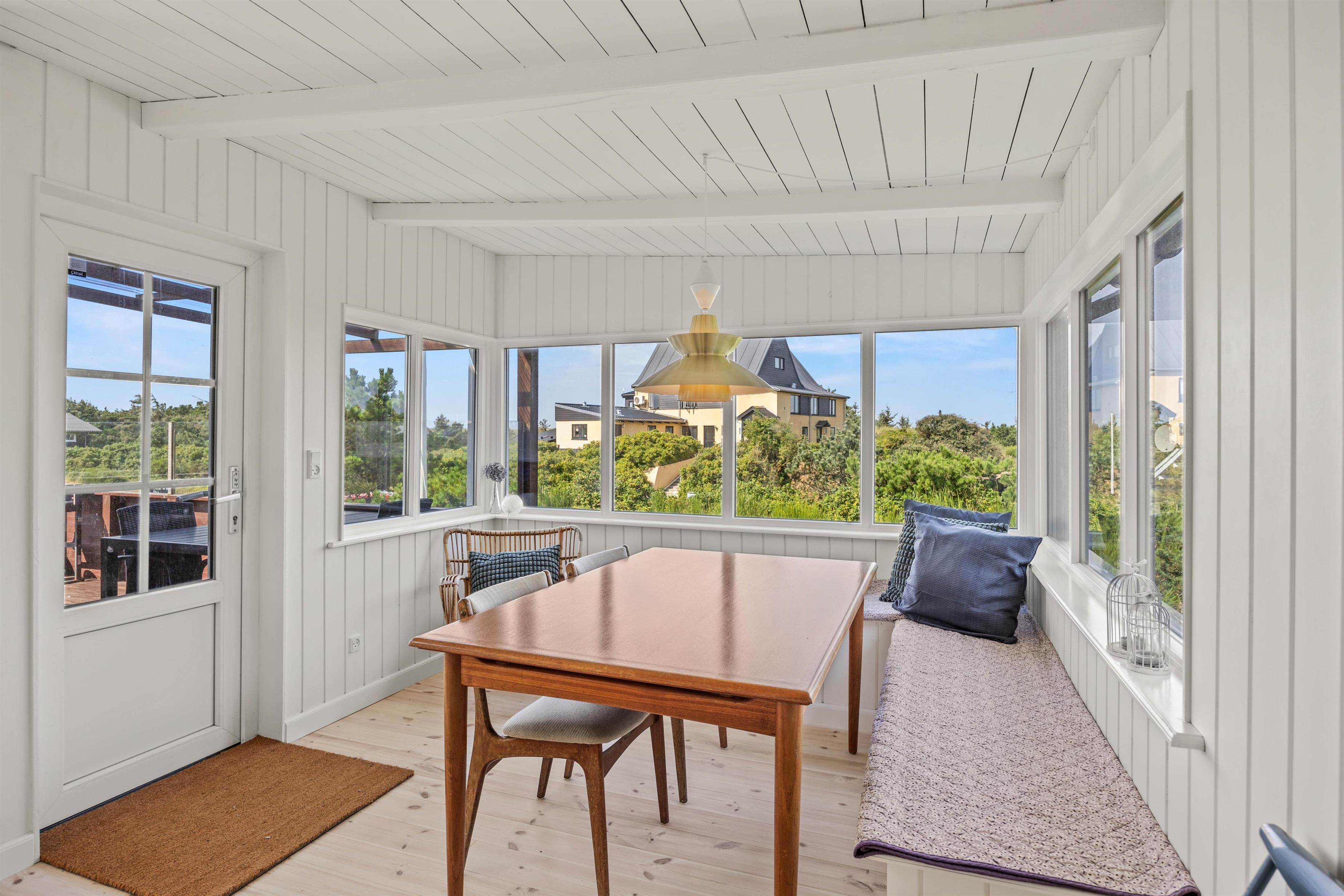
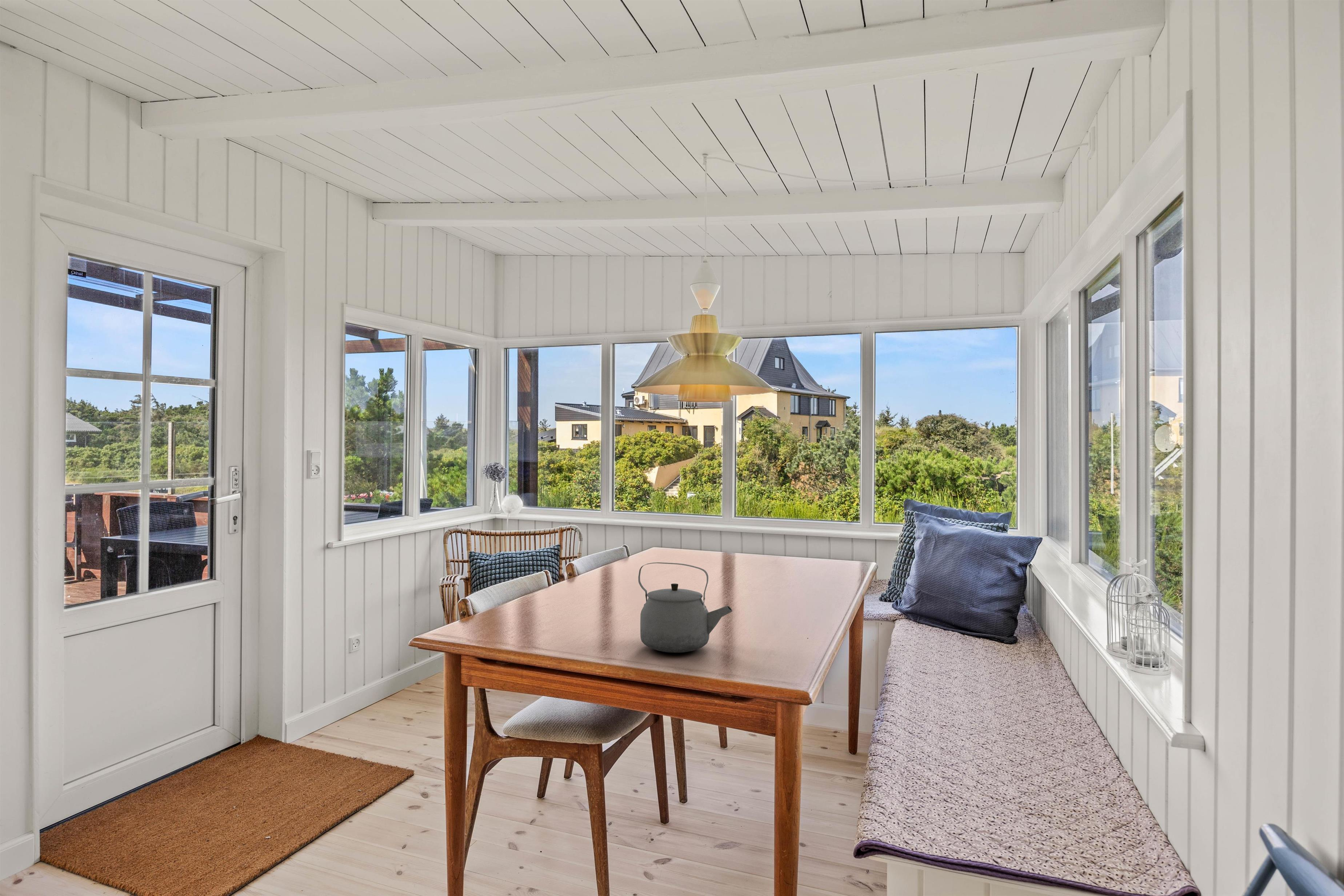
+ tea kettle (685, 606)
